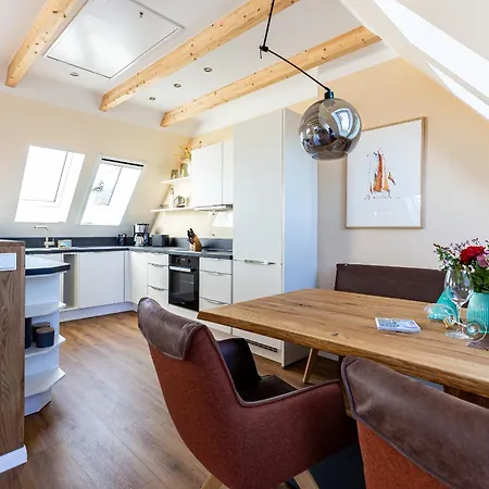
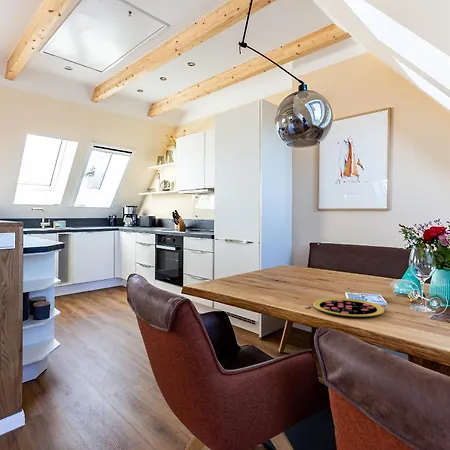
+ pizza (347, 306)
